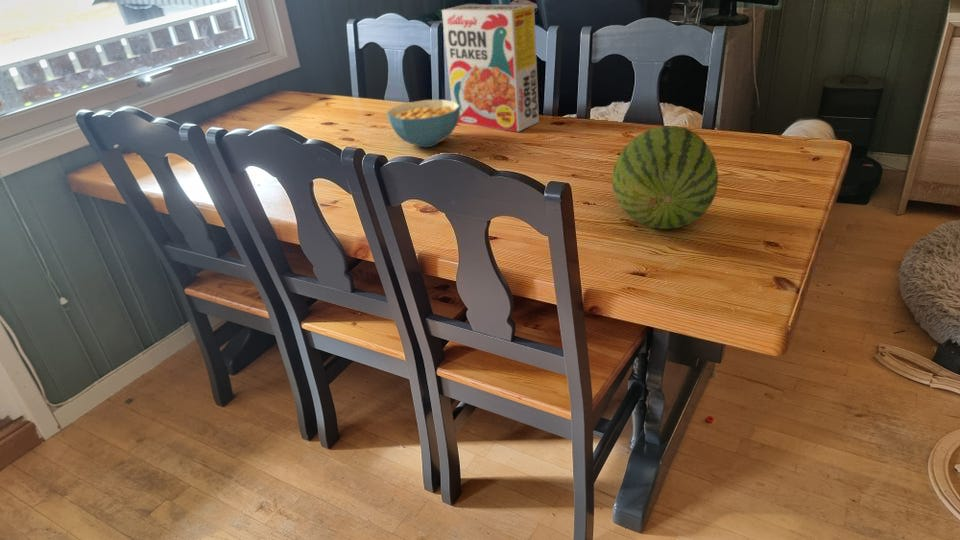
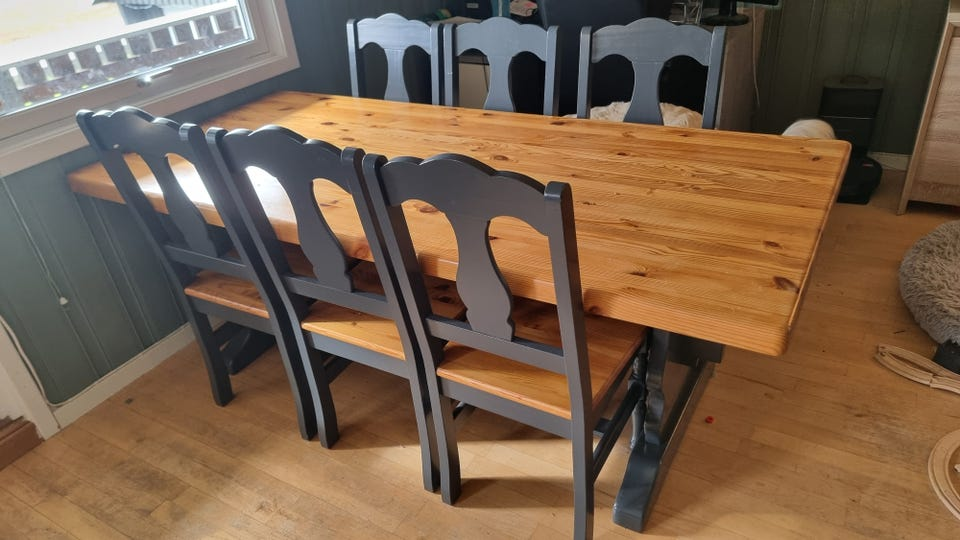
- fruit (664, 177)
- cereal box (491, 67)
- cereal bowl (425, 126)
